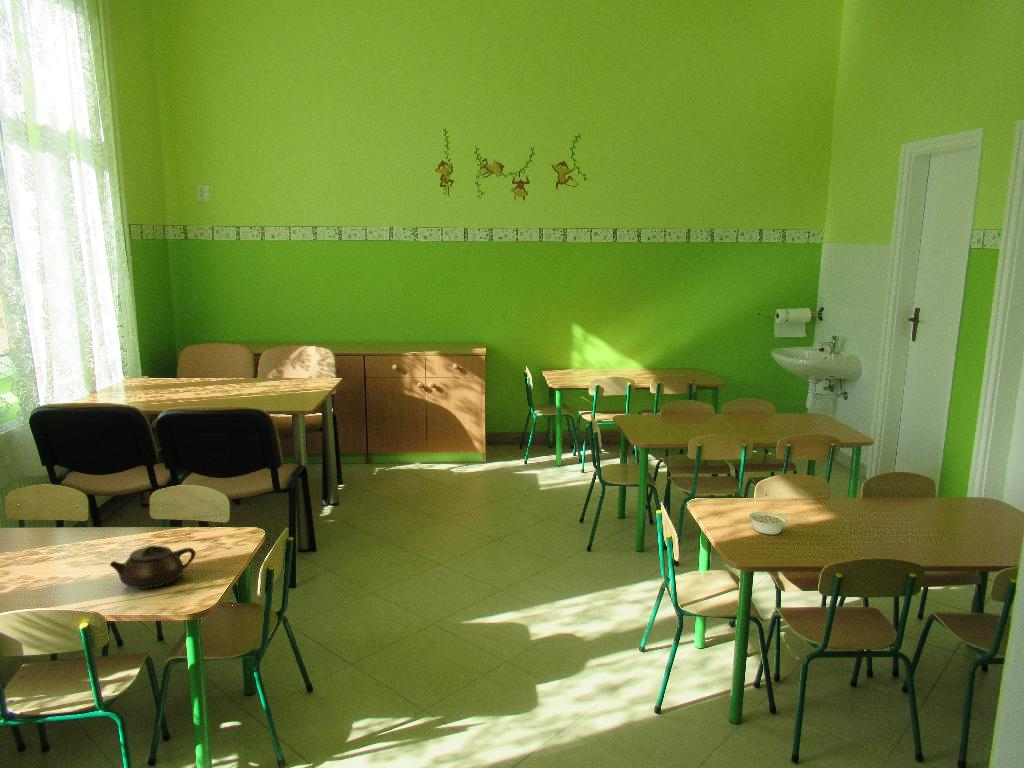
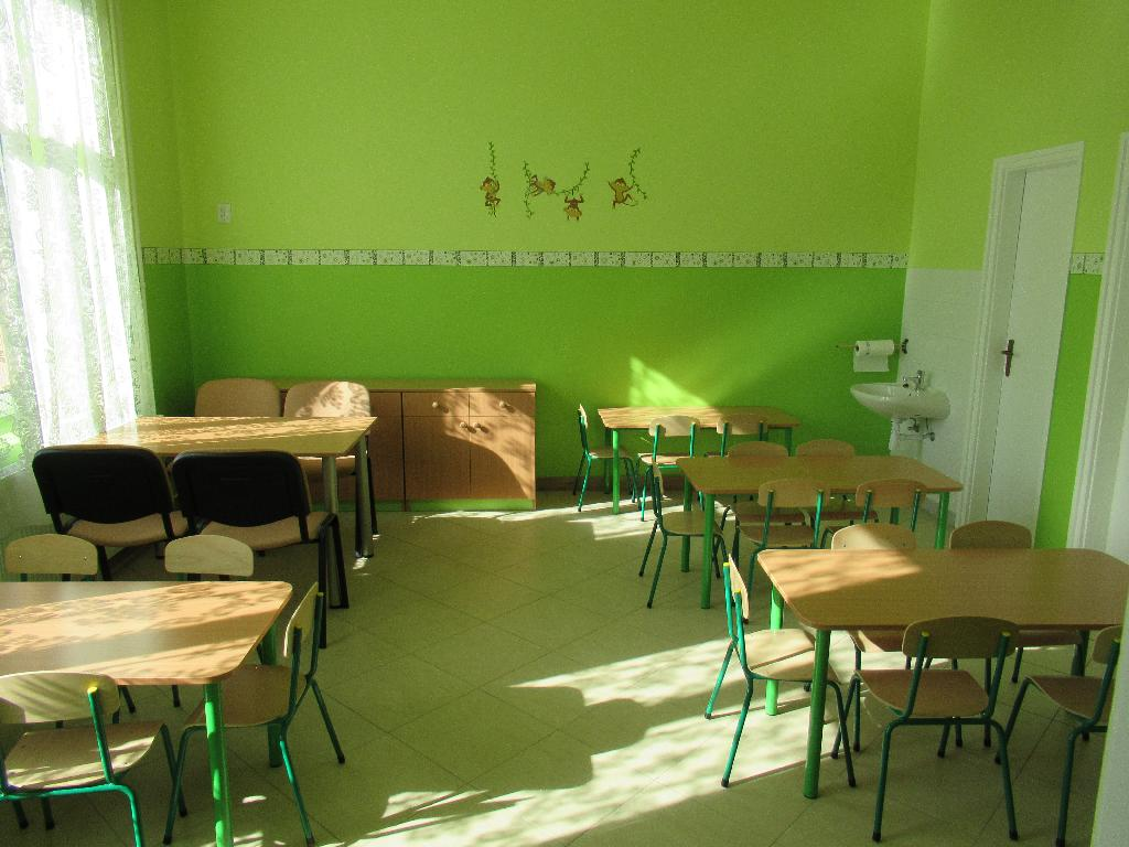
- teapot (153, 563)
- legume (769, 523)
